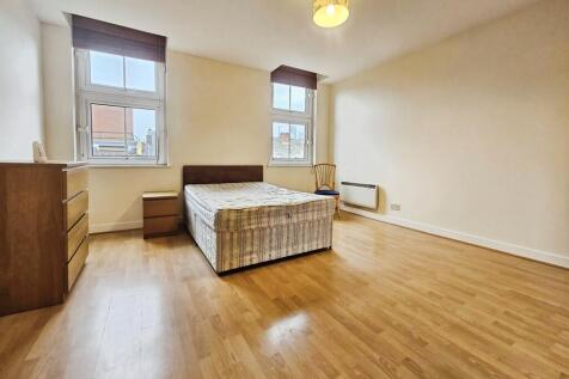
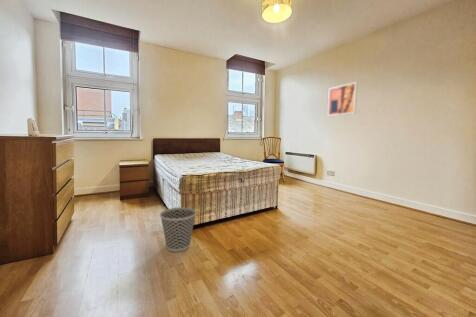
+ wastebasket (178, 229)
+ wall art (341, 100)
